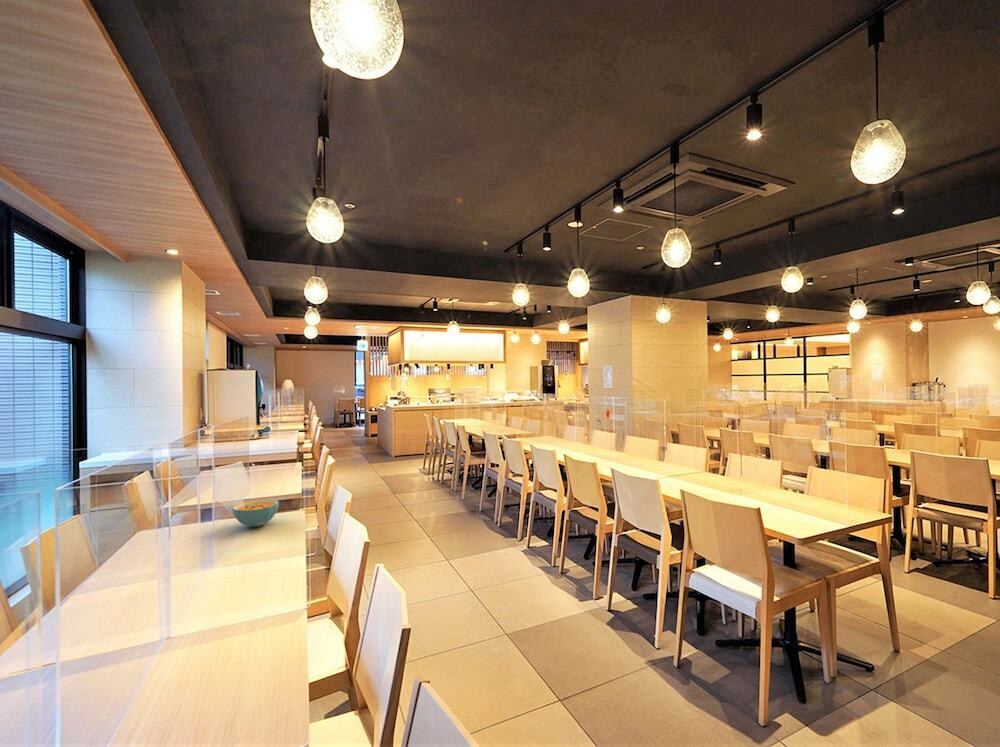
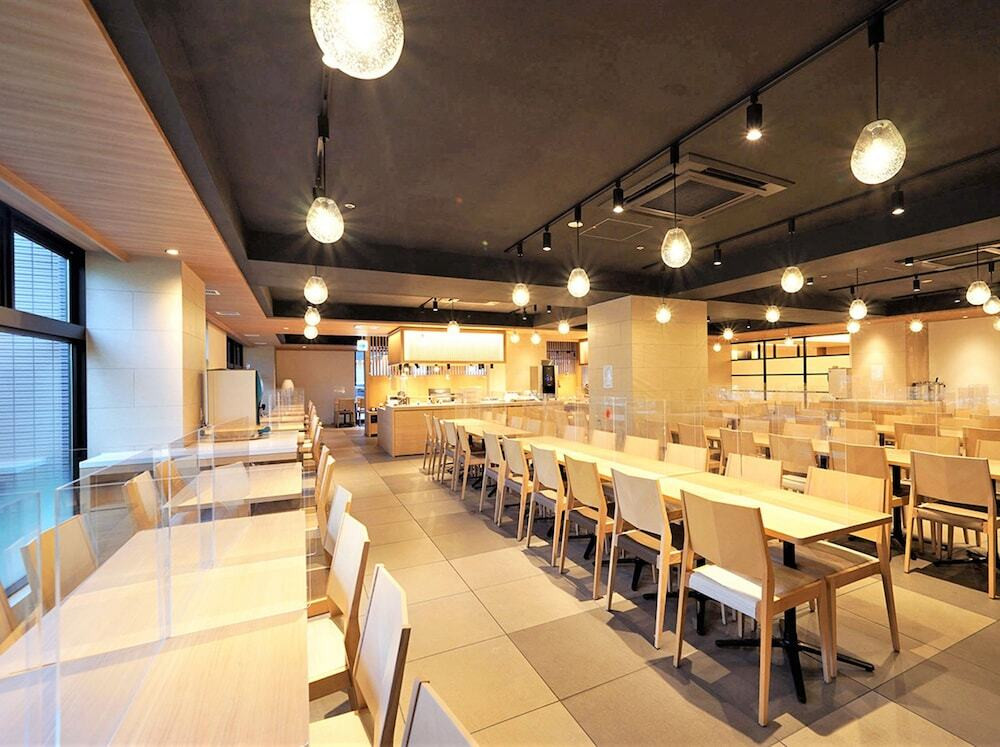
- cereal bowl (256, 515)
